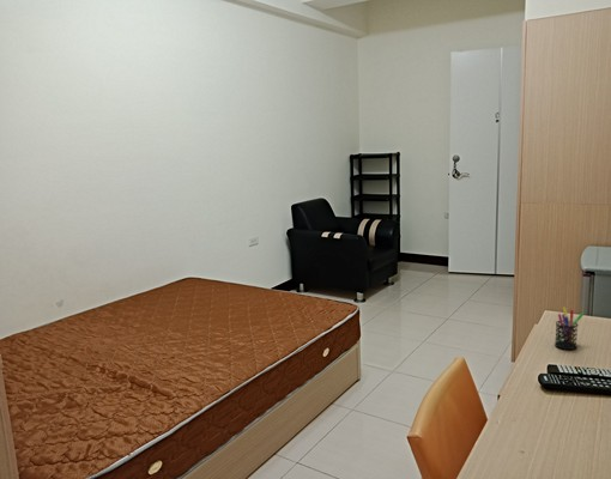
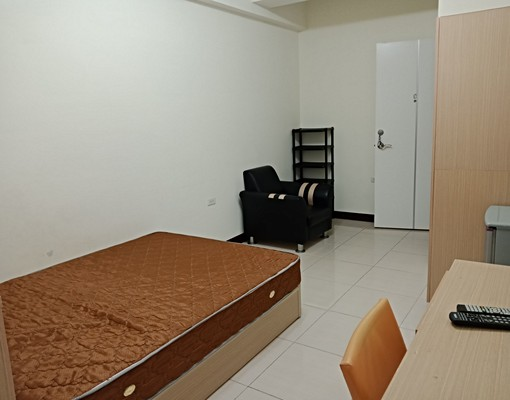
- pen holder (569, 327)
